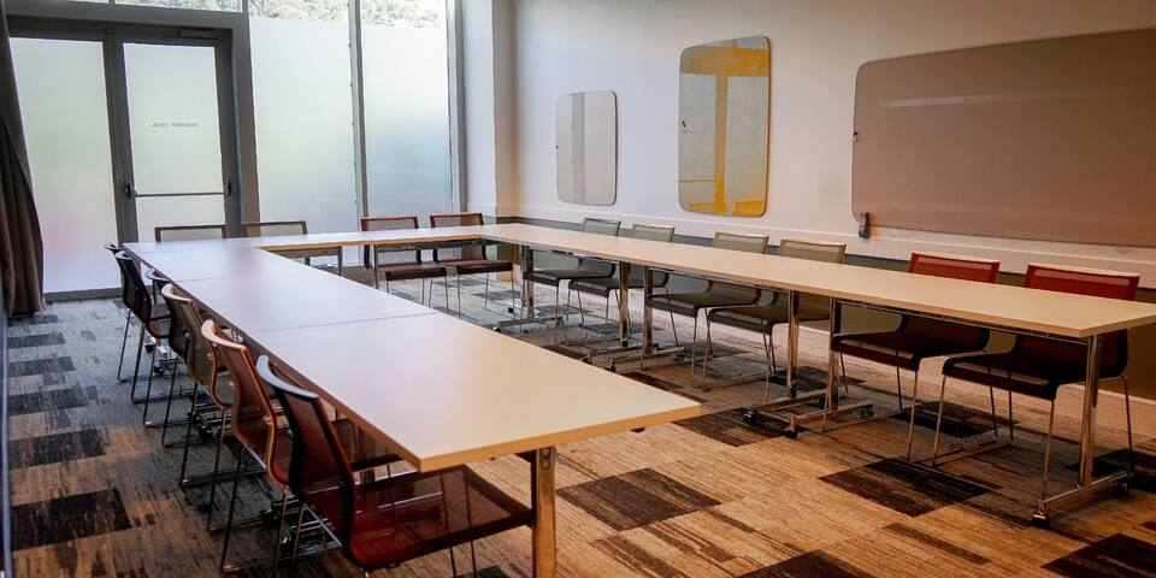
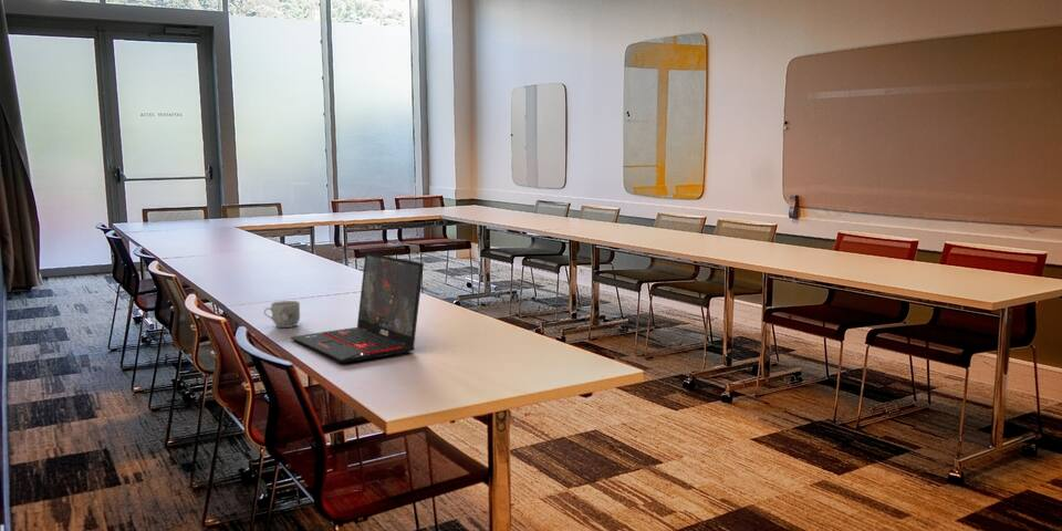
+ mug (282, 314)
+ laptop (360, 303)
